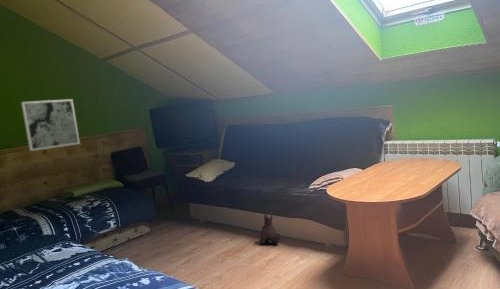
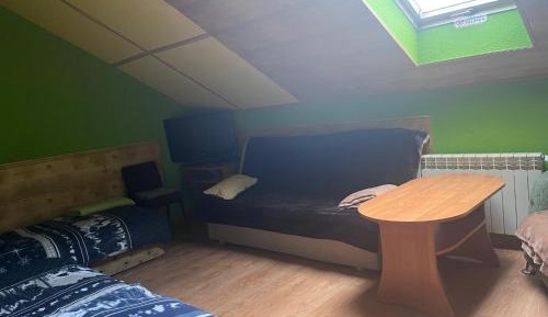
- plush toy (271, 228)
- wall art (51, 124)
